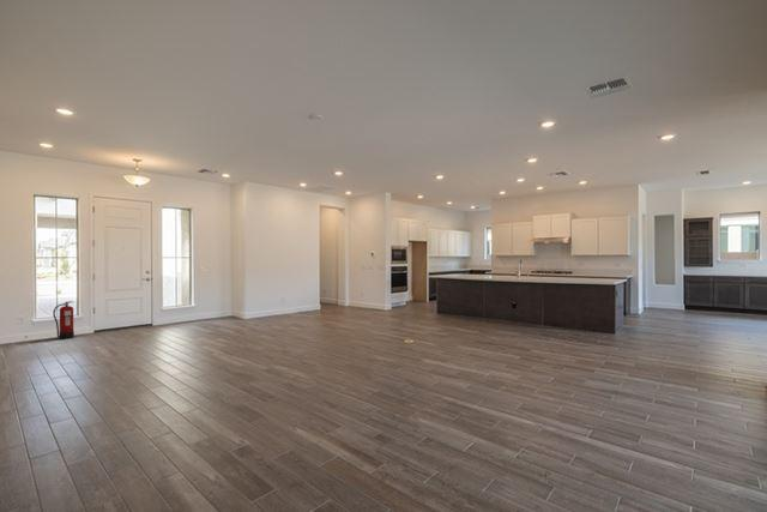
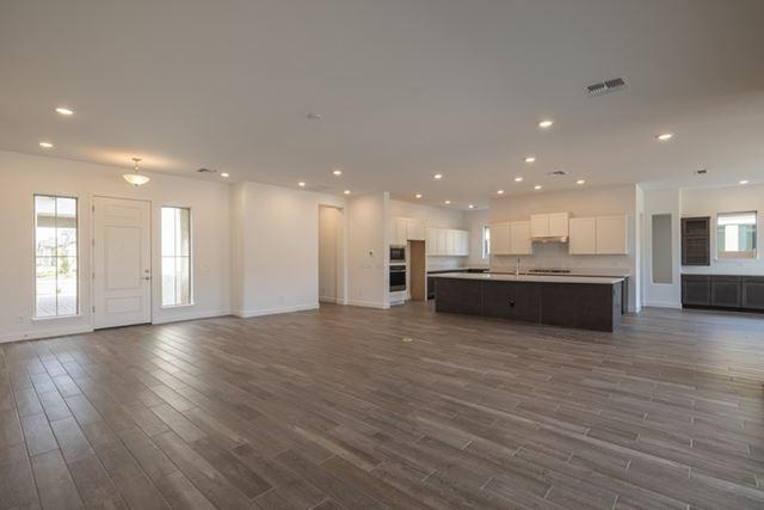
- fire extinguisher (64, 319)
